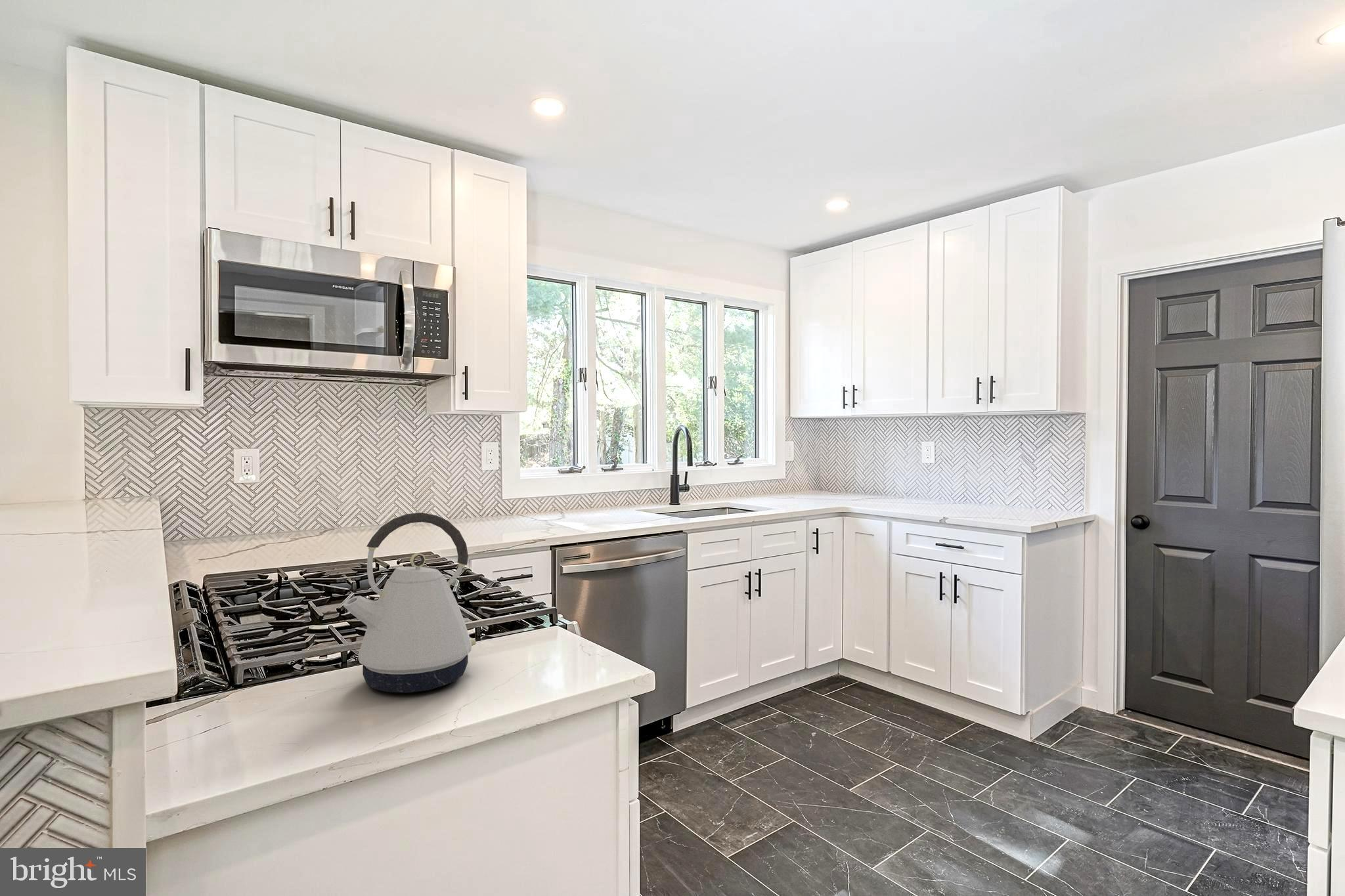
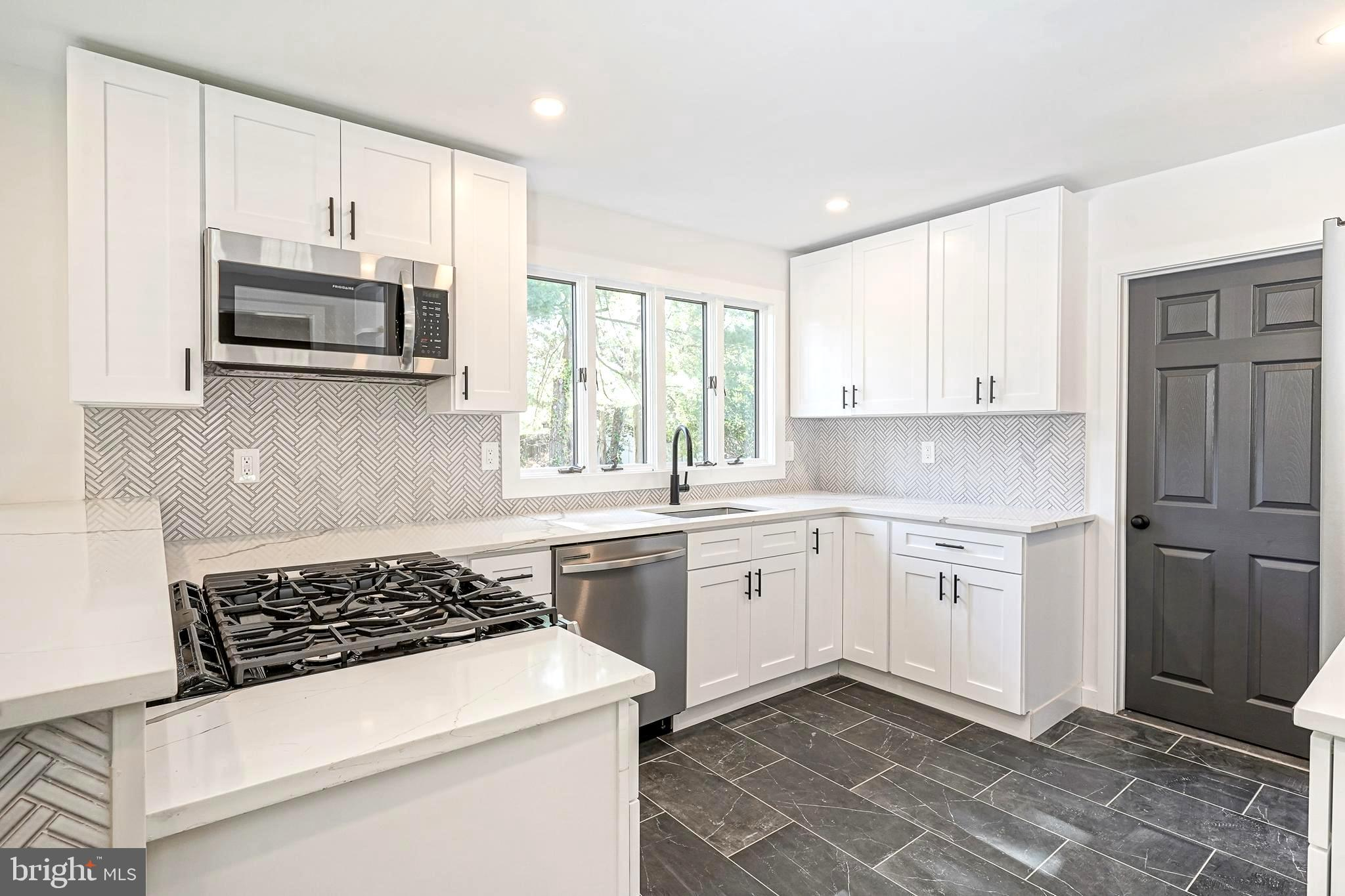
- kettle (412, 597)
